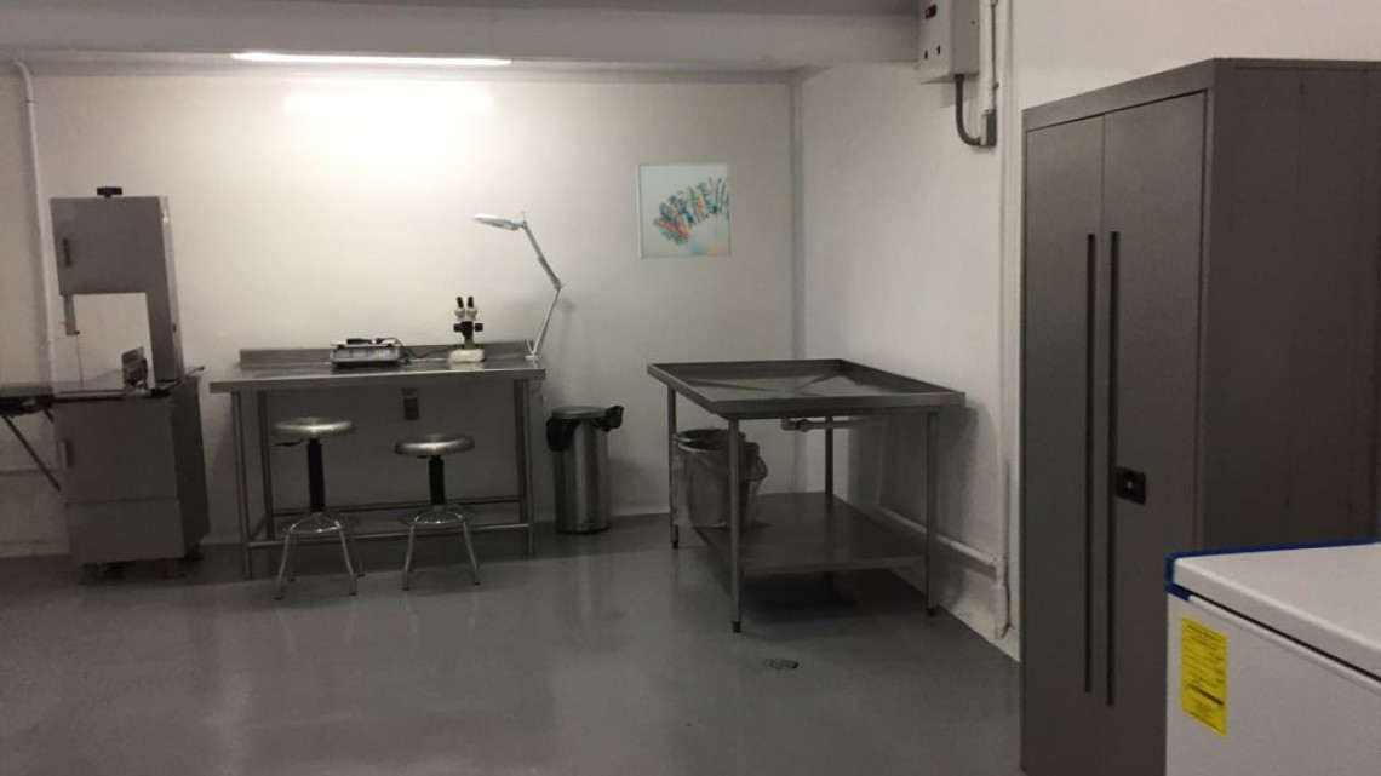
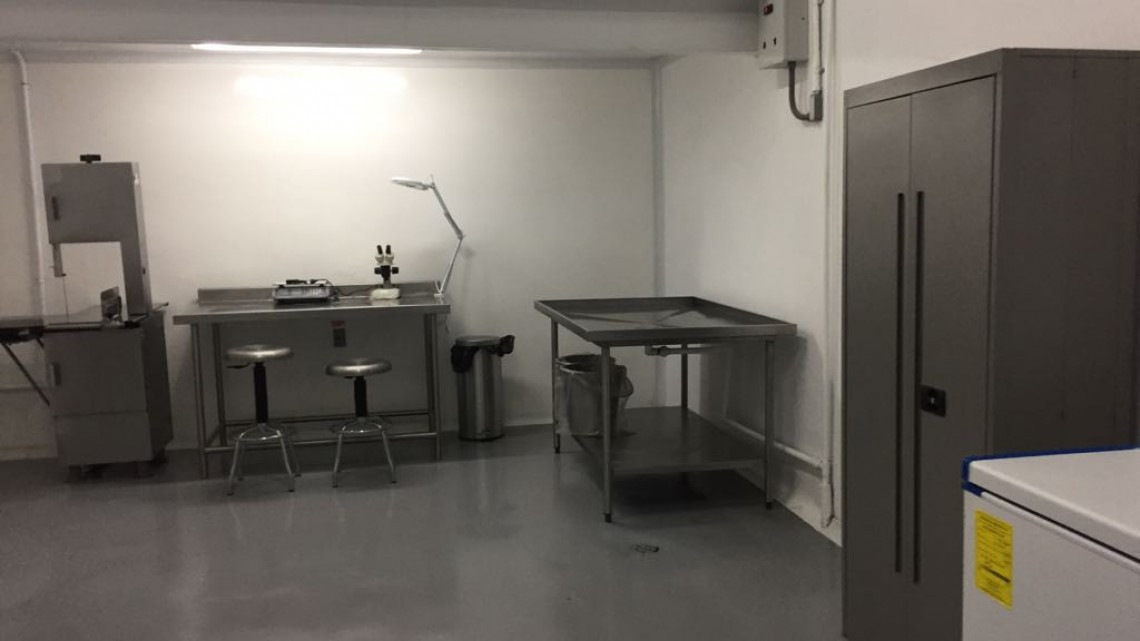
- wall art (684, 209)
